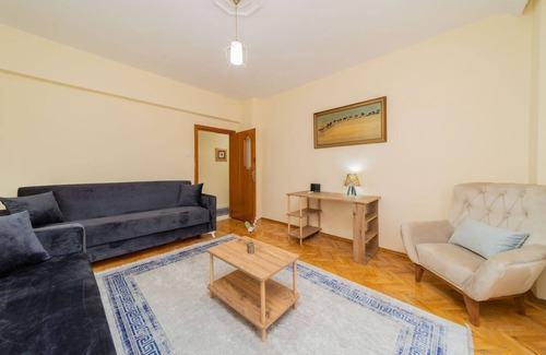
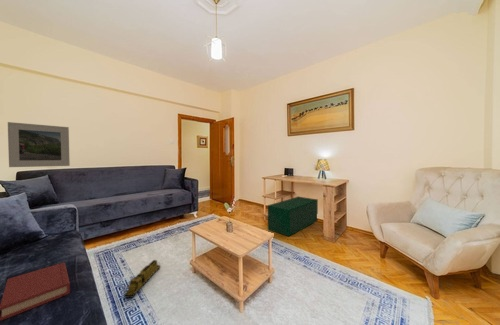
+ toy train (144, 275)
+ hardback book (38, 286)
+ storage bin (294, 213)
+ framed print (41, 145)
